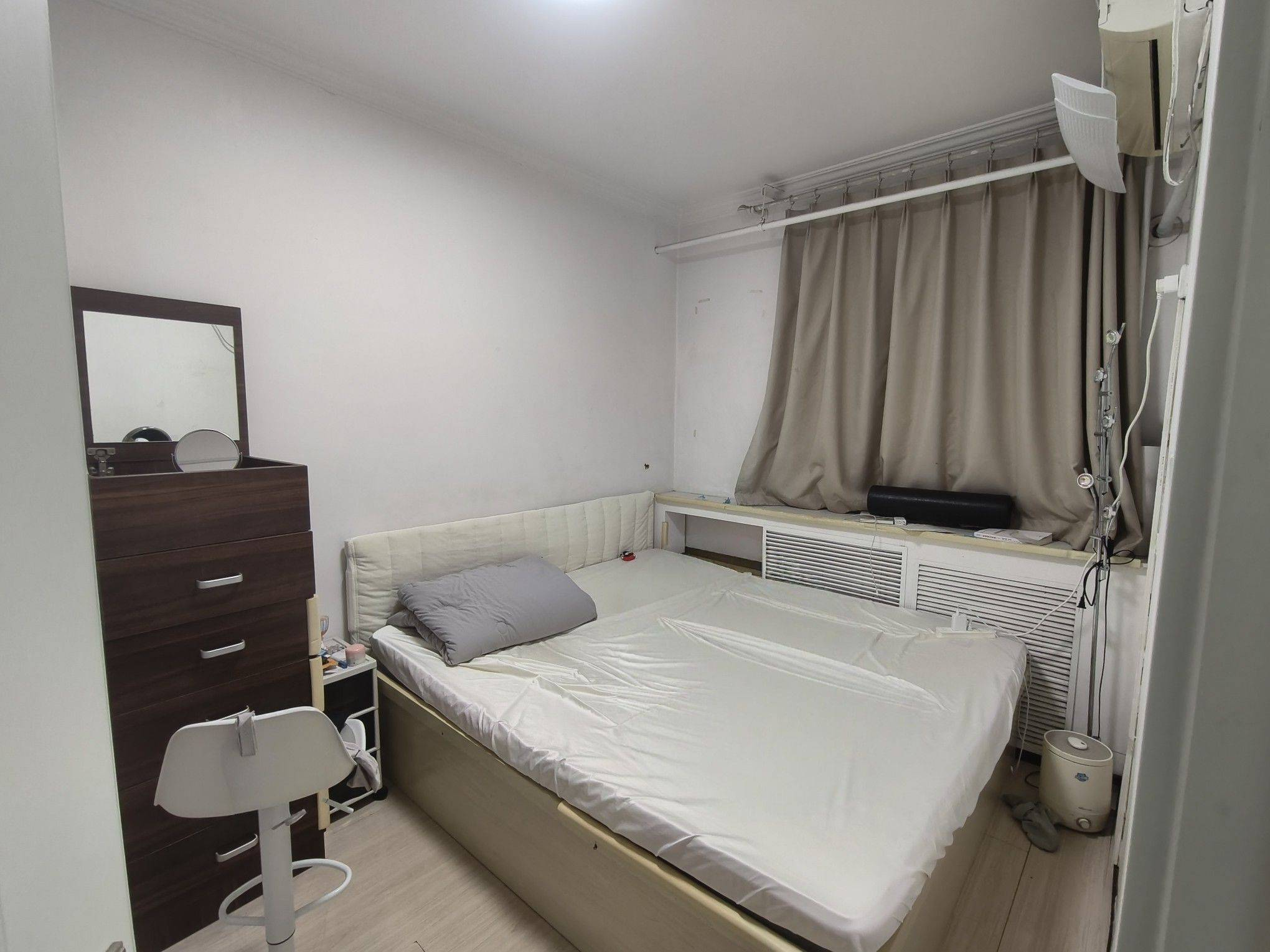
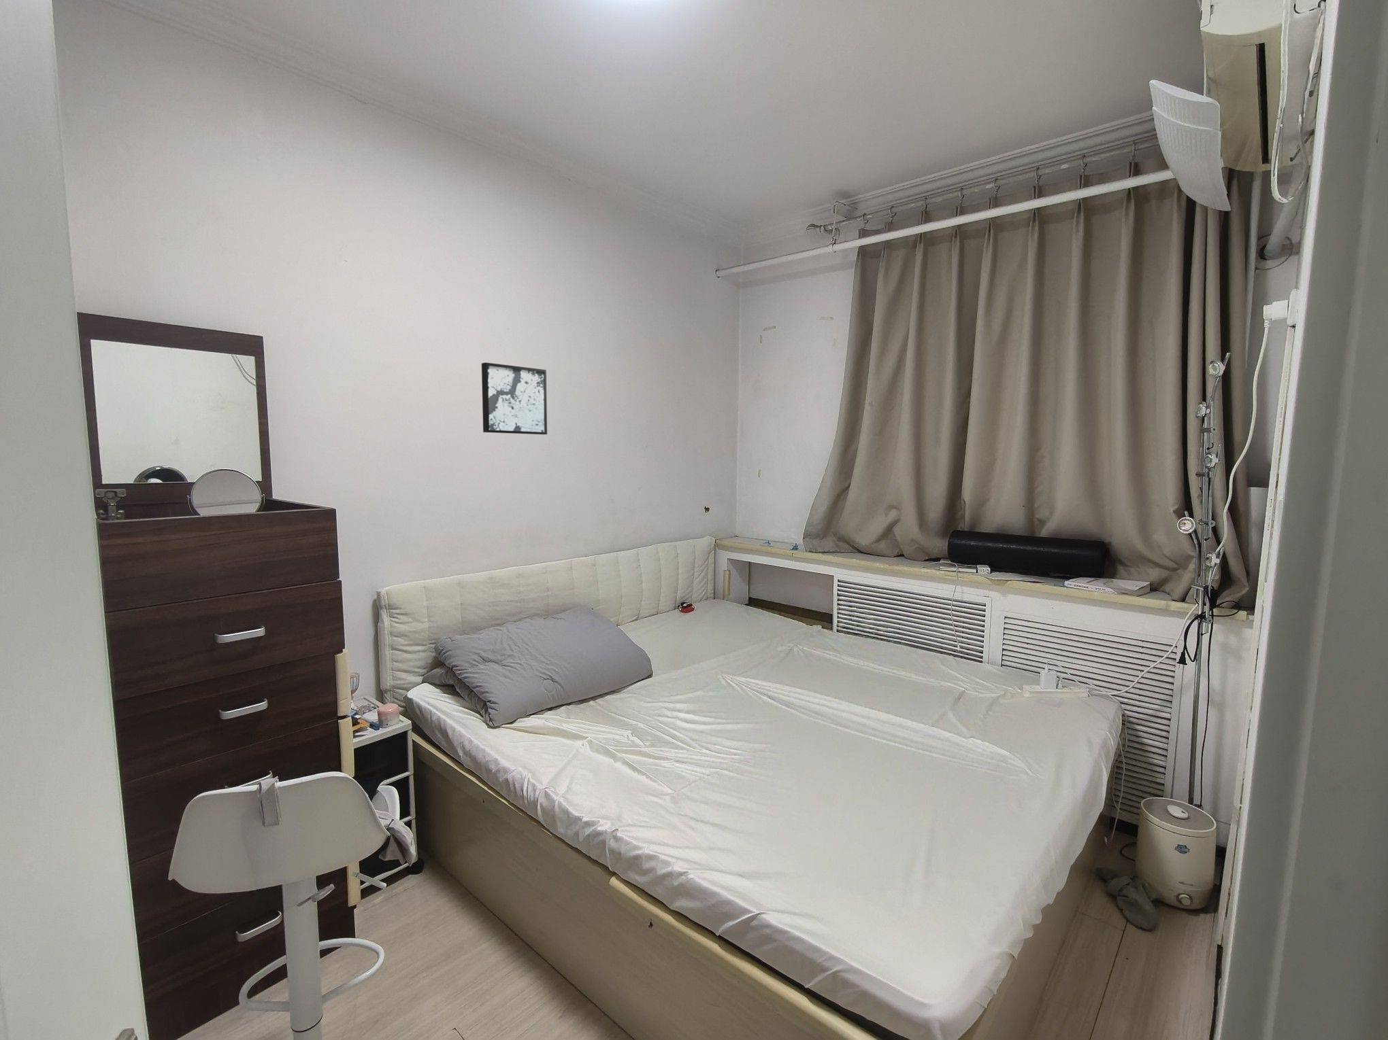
+ wall art (515, 400)
